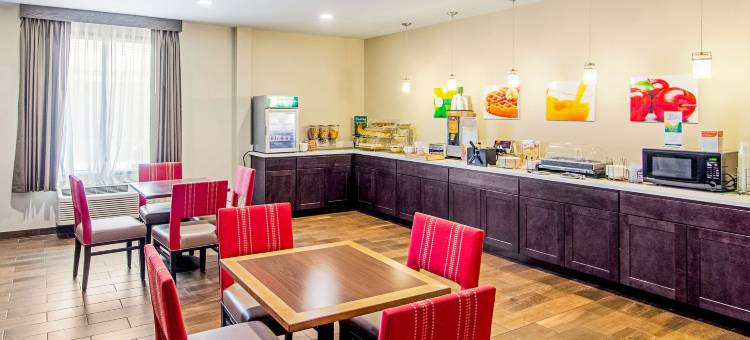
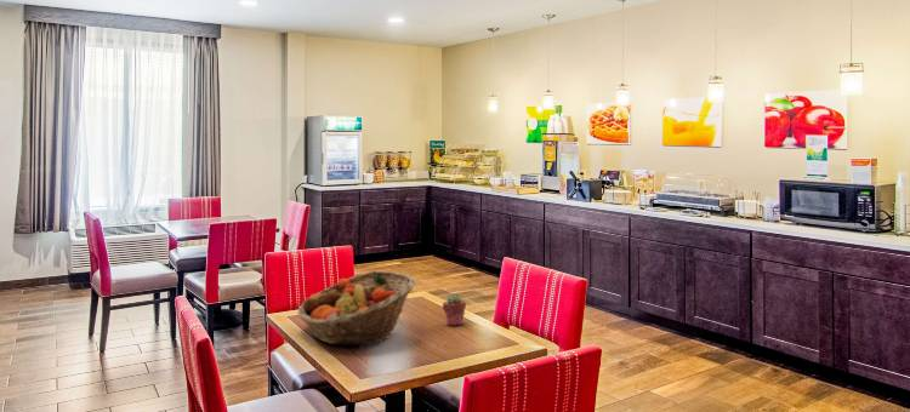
+ potted succulent (454, 308)
+ fruit basket (357, 305)
